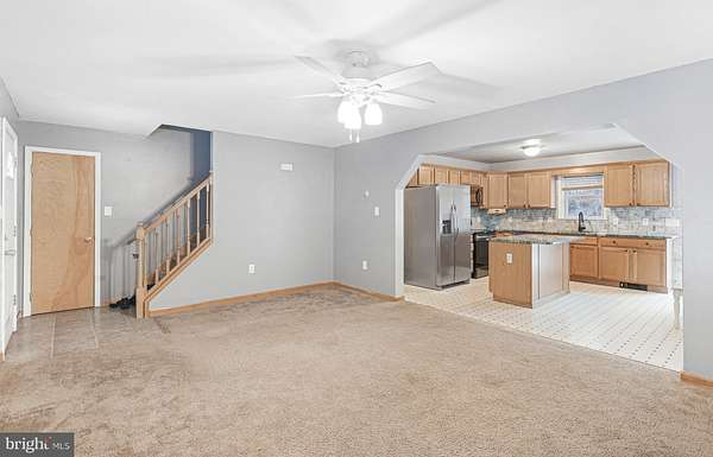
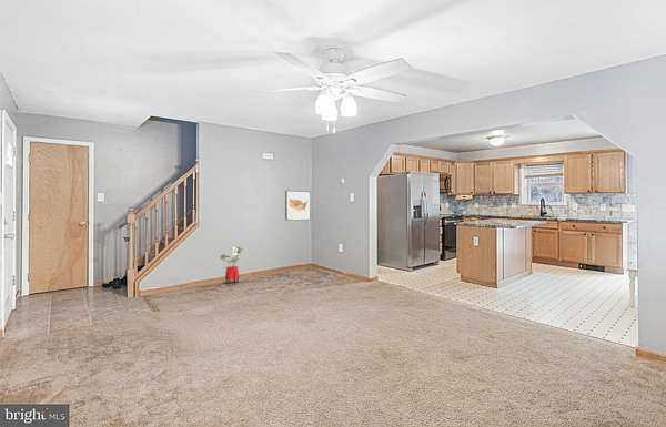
+ house plant (233, 264)
+ wall art (297, 205)
